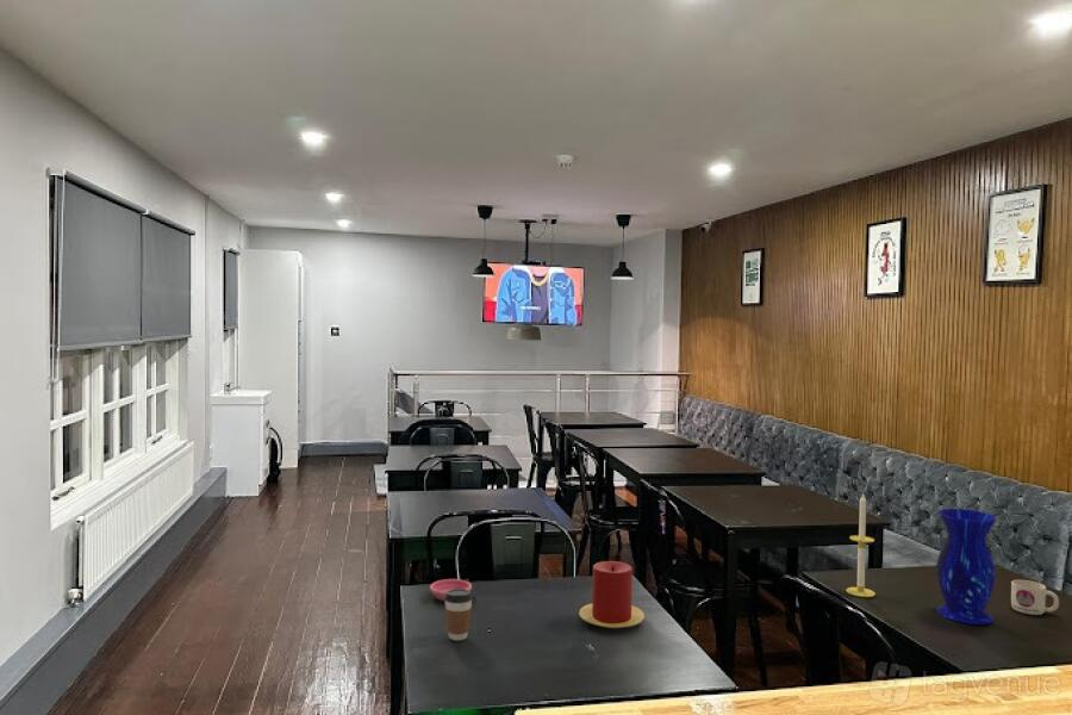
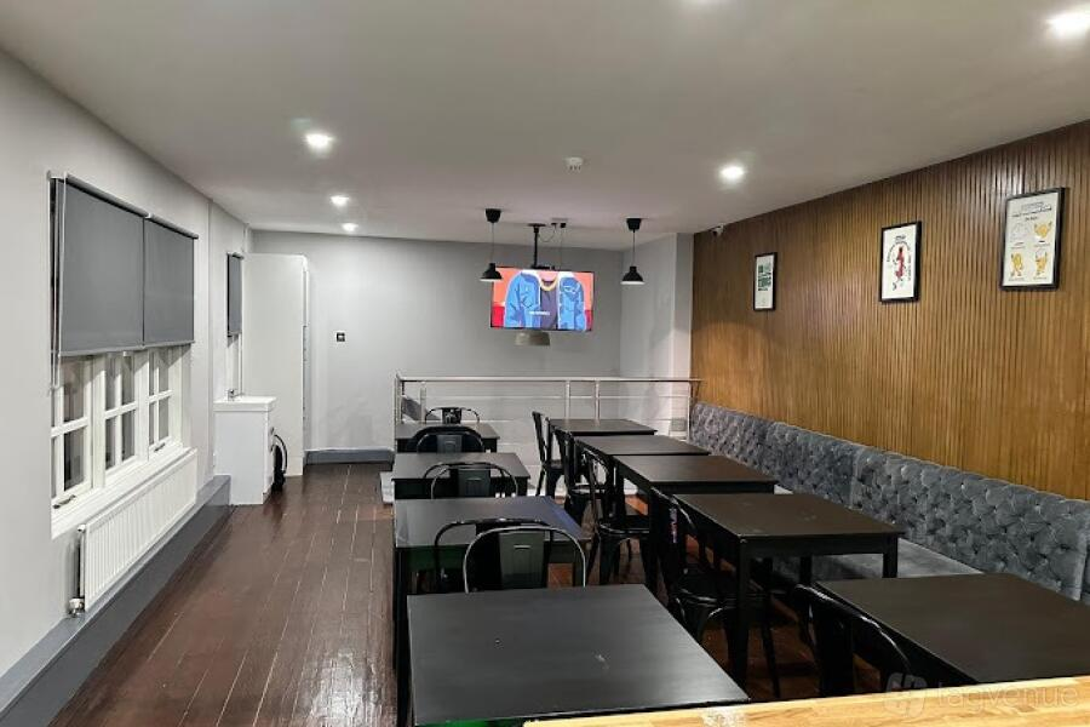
- candle (611, 592)
- mug (1034, 597)
- vase (965, 564)
- coffee cup (457, 614)
- candle (861, 542)
- saucer (450, 589)
